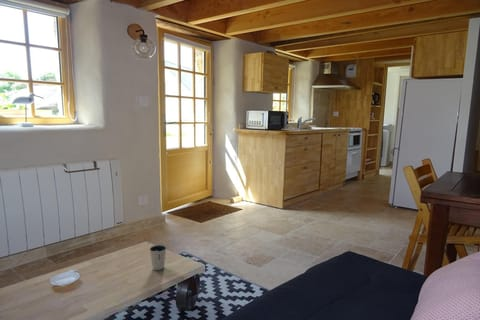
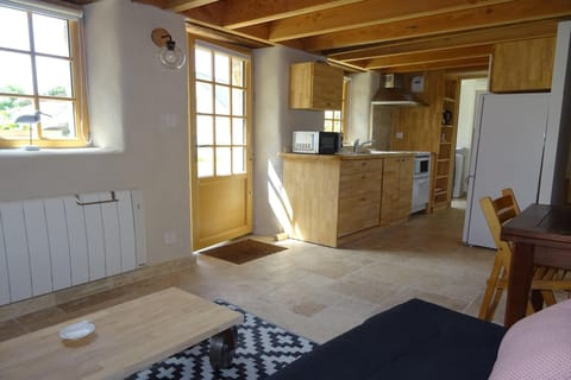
- dixie cup (158, 258)
